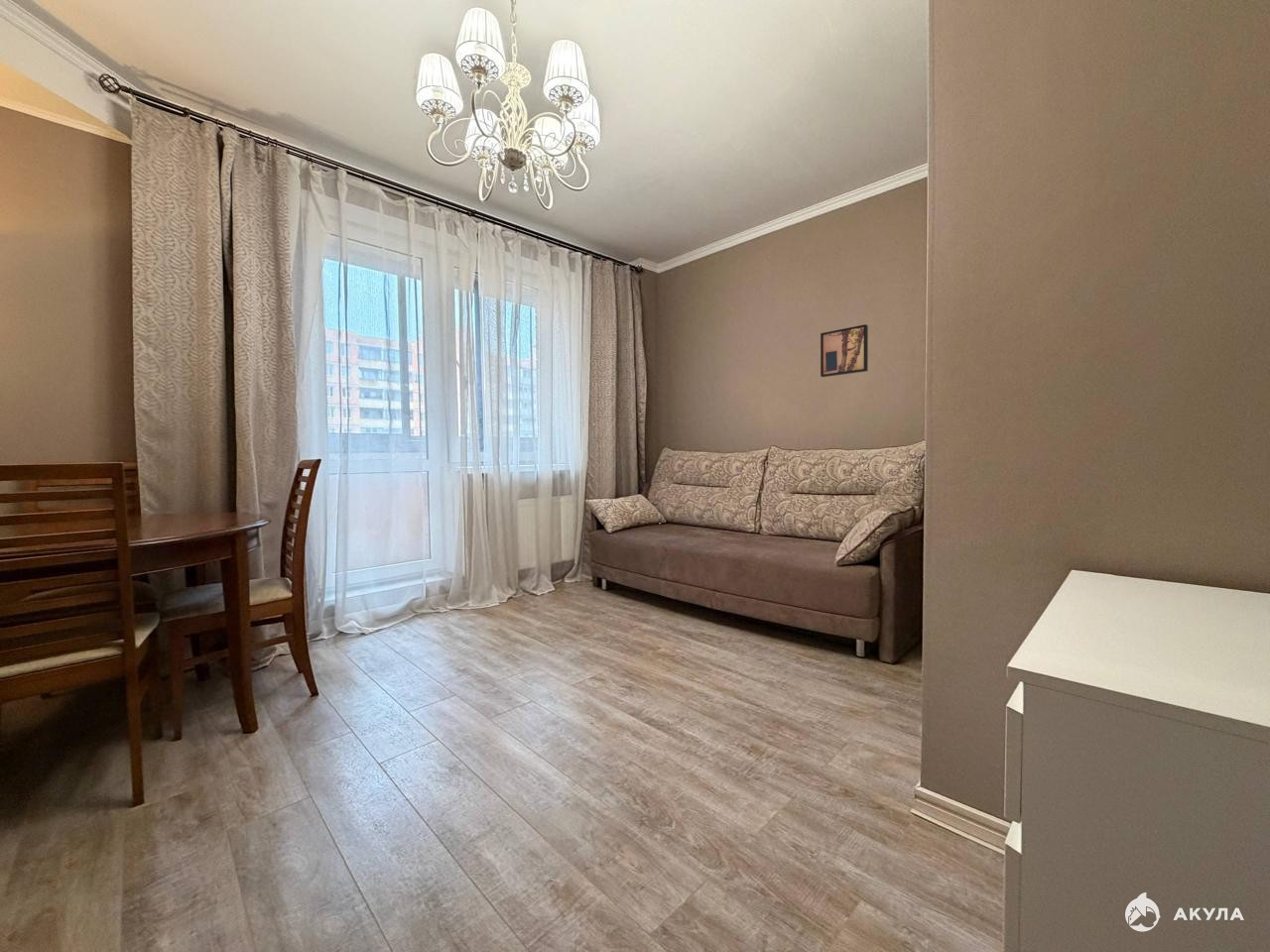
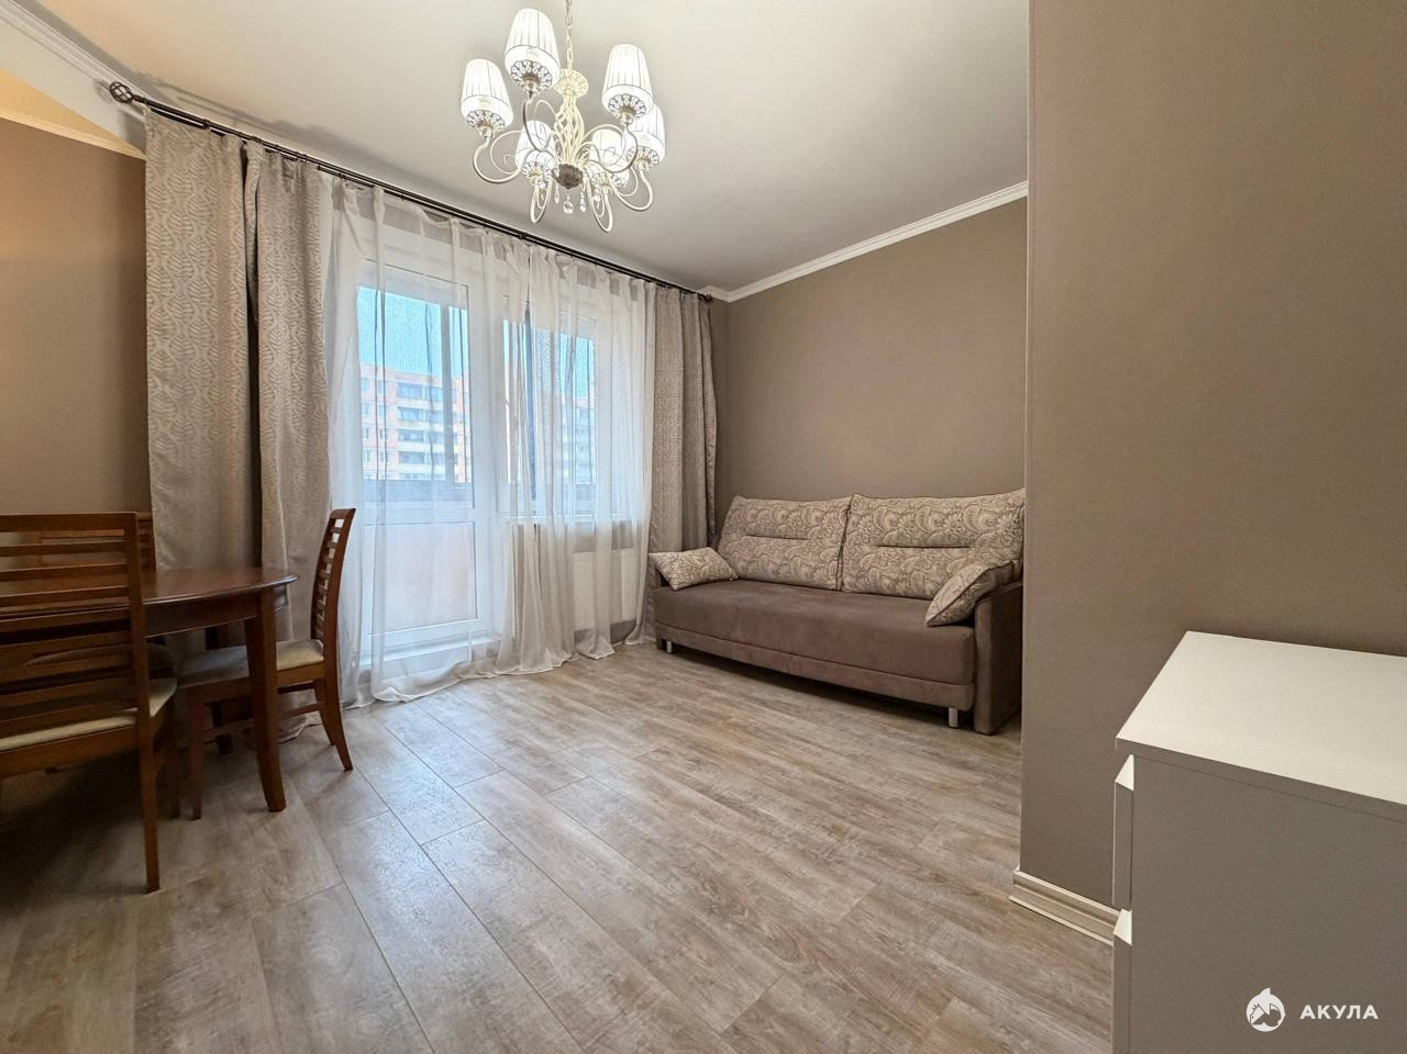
- wall art (843, 351)
